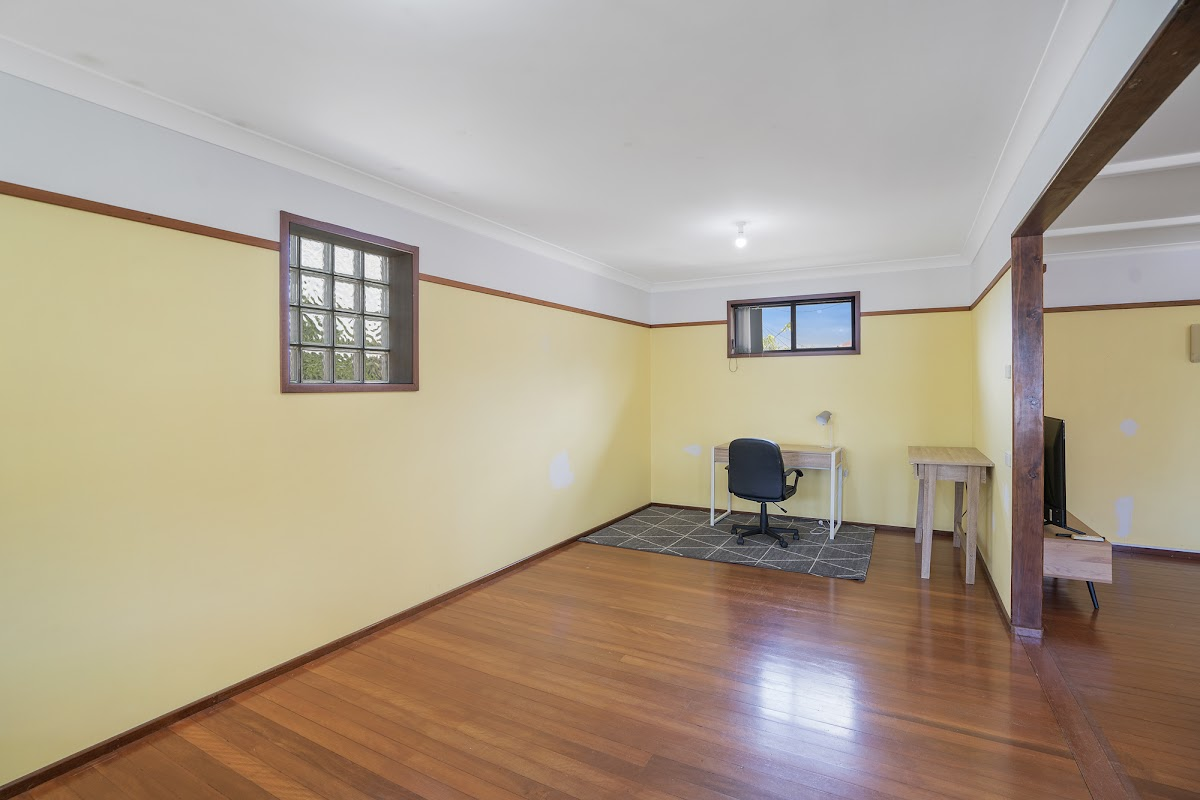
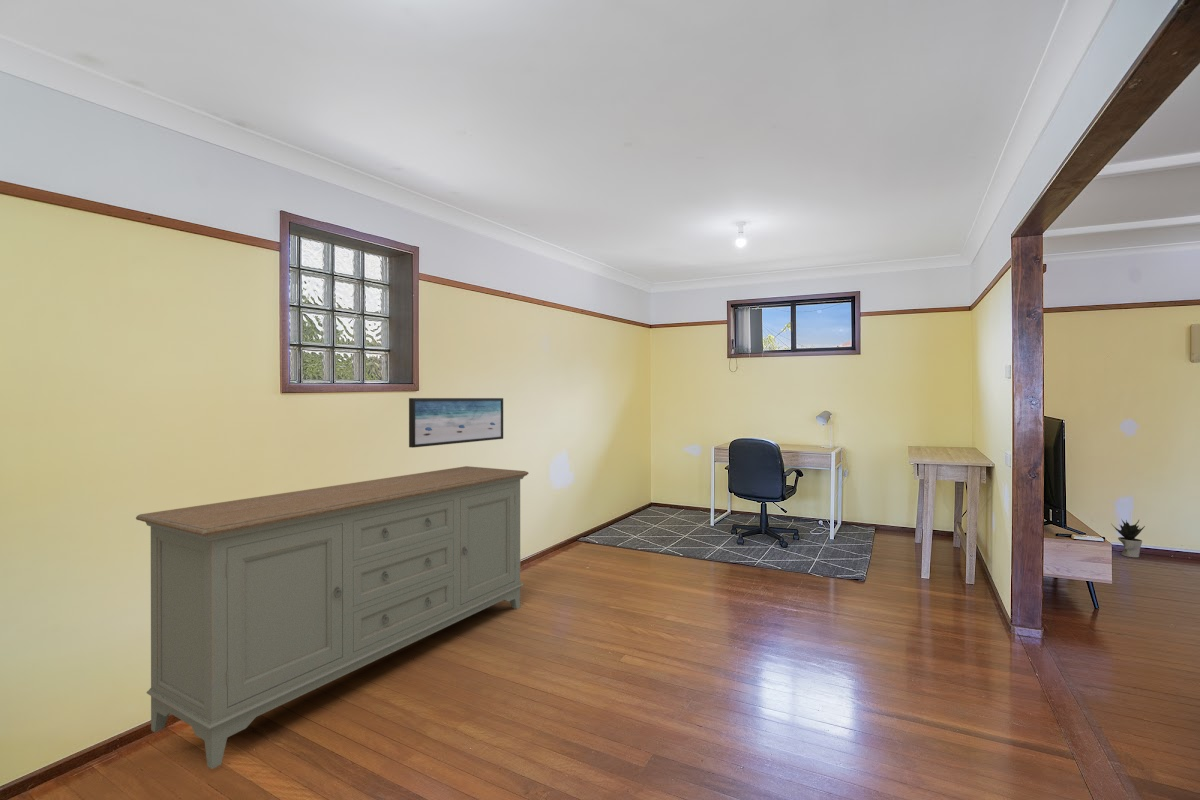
+ sideboard (377, 572)
+ wall art (460, 420)
+ potted plant (1129, 537)
